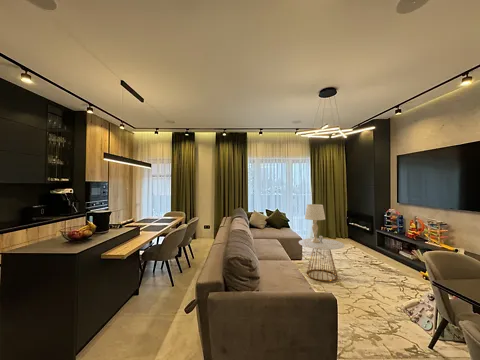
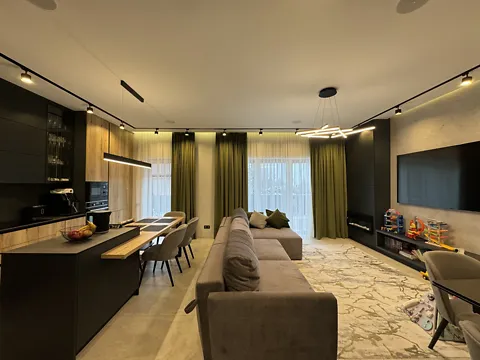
- side table (320, 255)
- lamp (315, 223)
